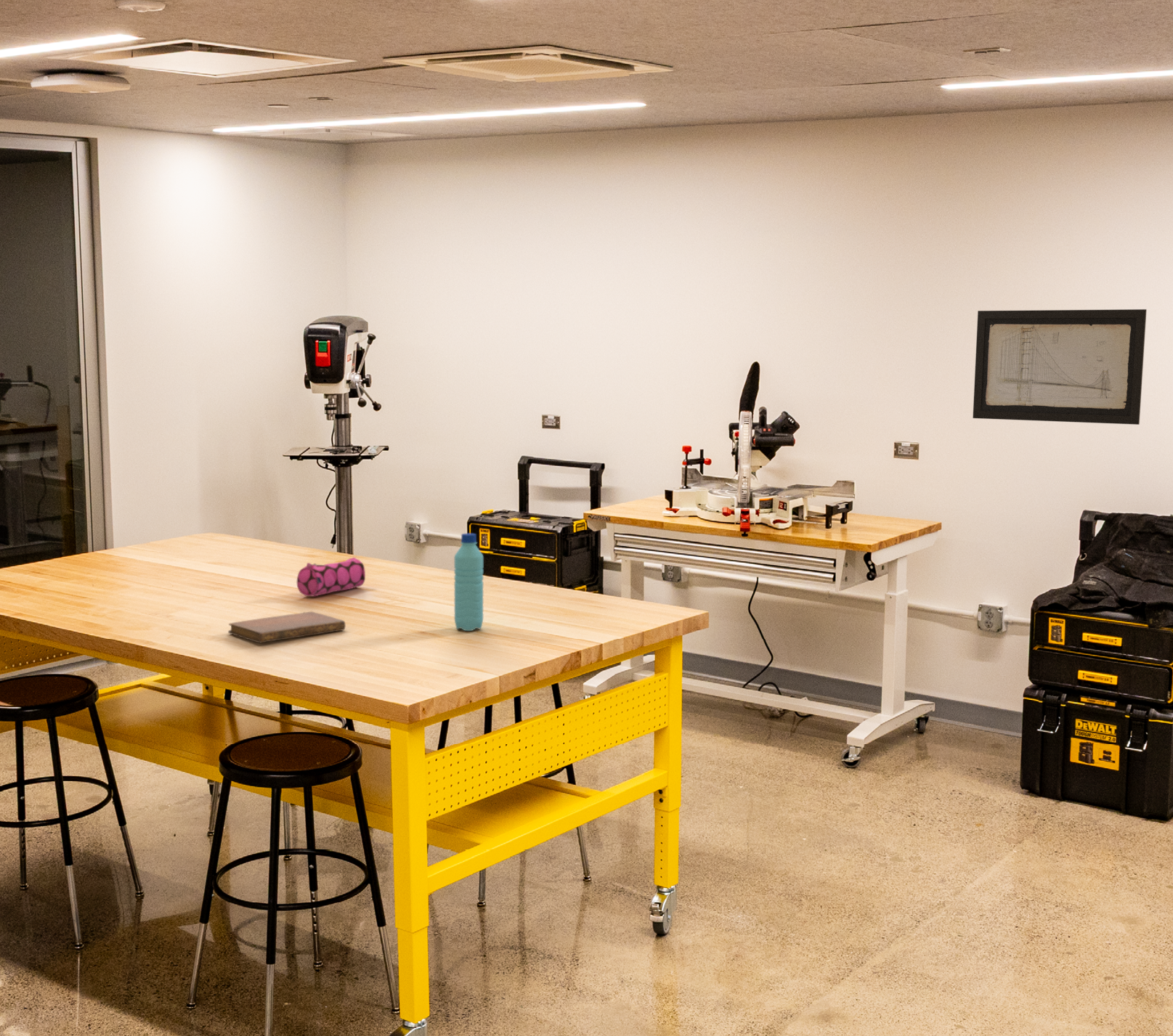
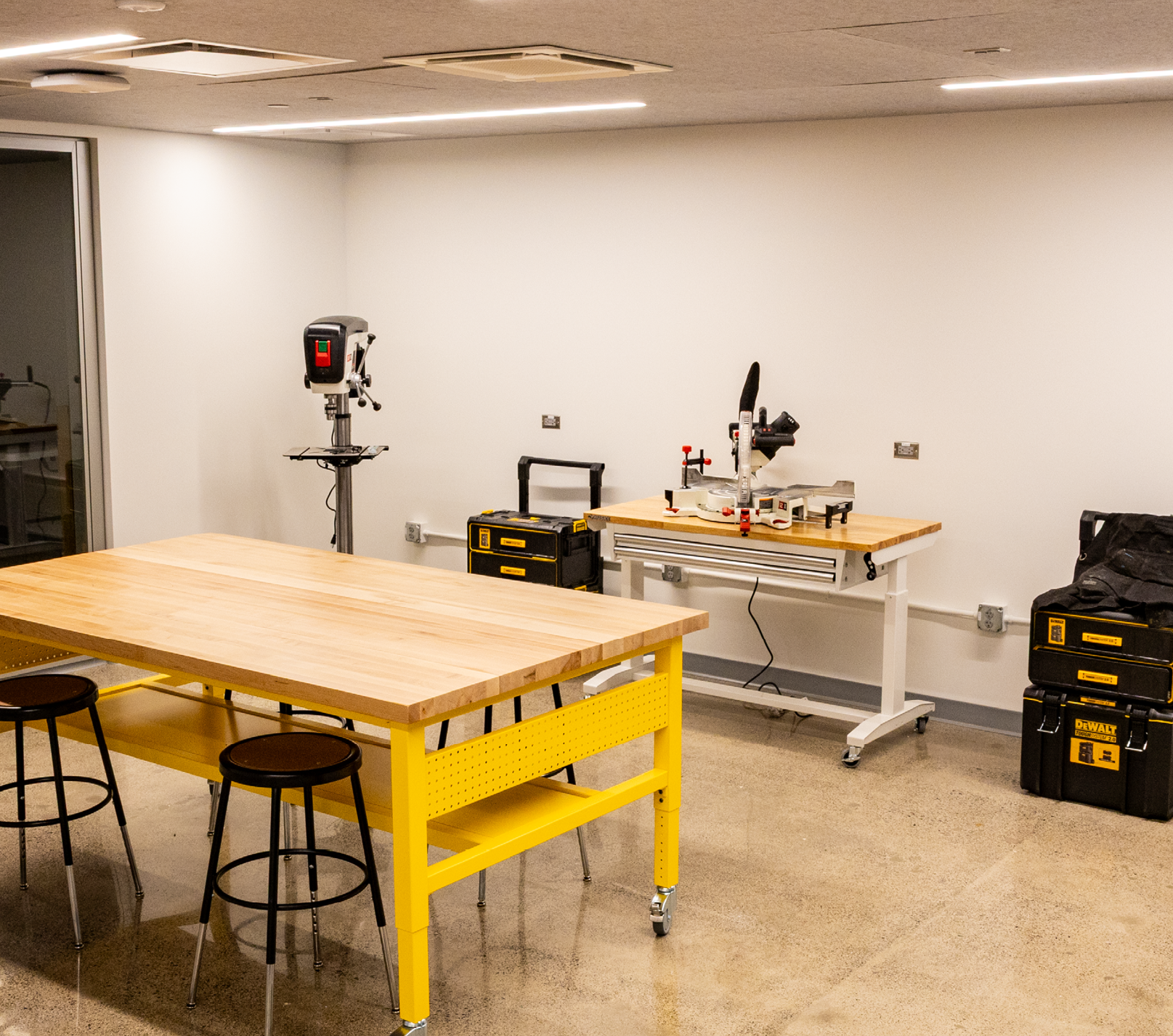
- wall art (1056, 366)
- water bottle (468, 582)
- notebook (287, 627)
- pencil case (333, 575)
